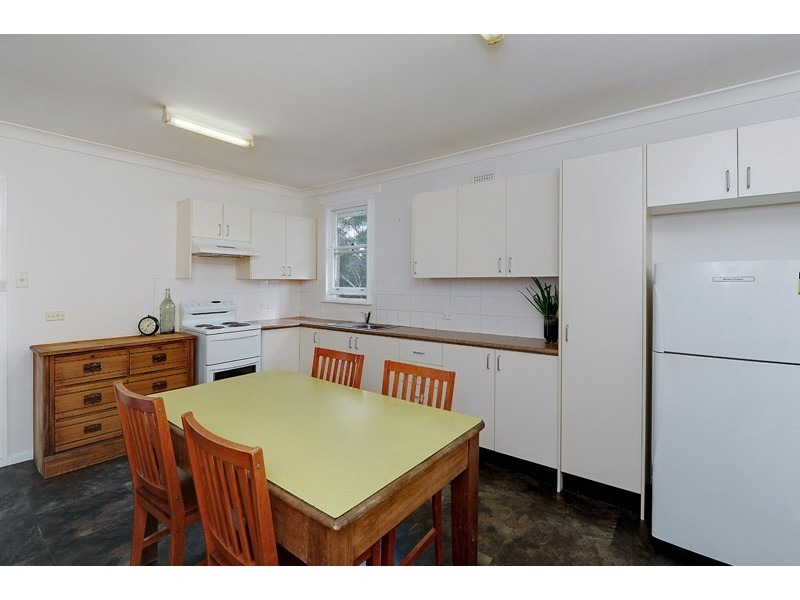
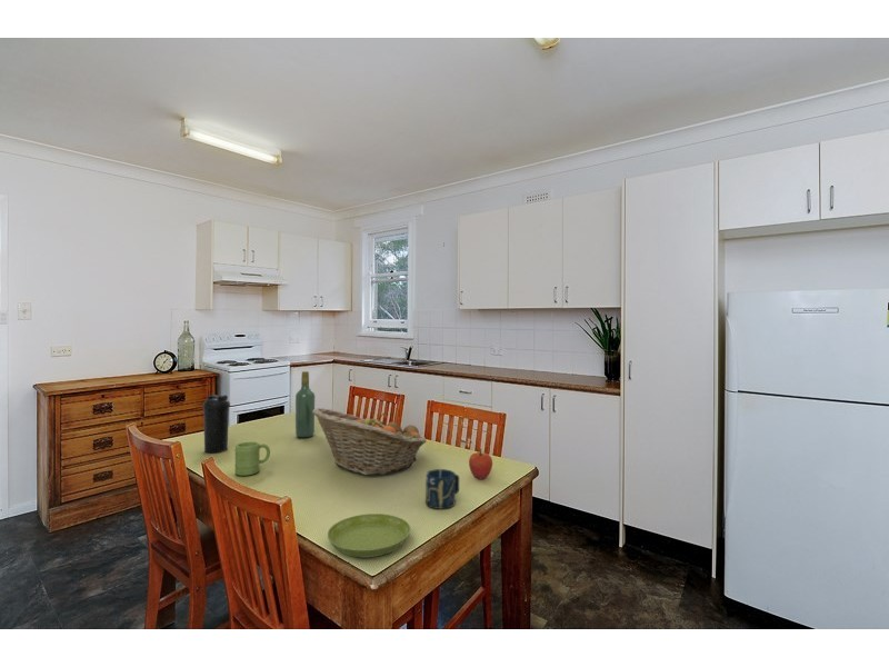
+ cup (443, 487)
+ apple (480, 464)
+ saucer (369, 536)
+ wine bottle (304, 404)
+ fruit basket (368, 435)
+ water bottle (216, 422)
+ mug (252, 457)
